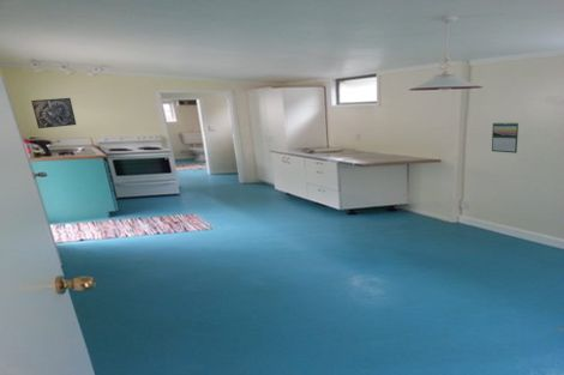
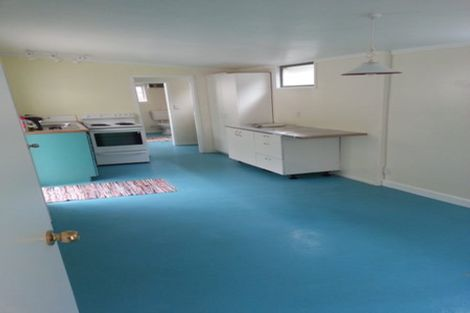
- calendar (504, 137)
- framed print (54, 113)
